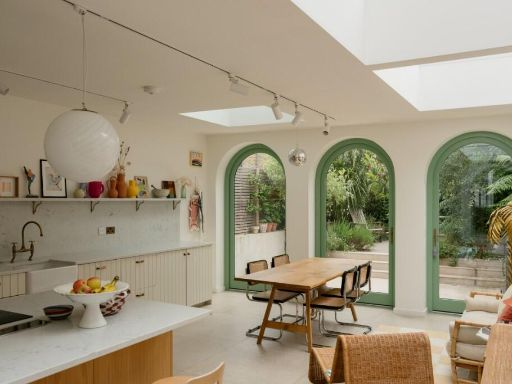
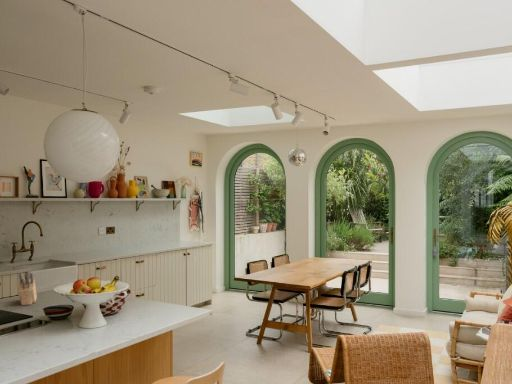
+ knife block (27, 286)
